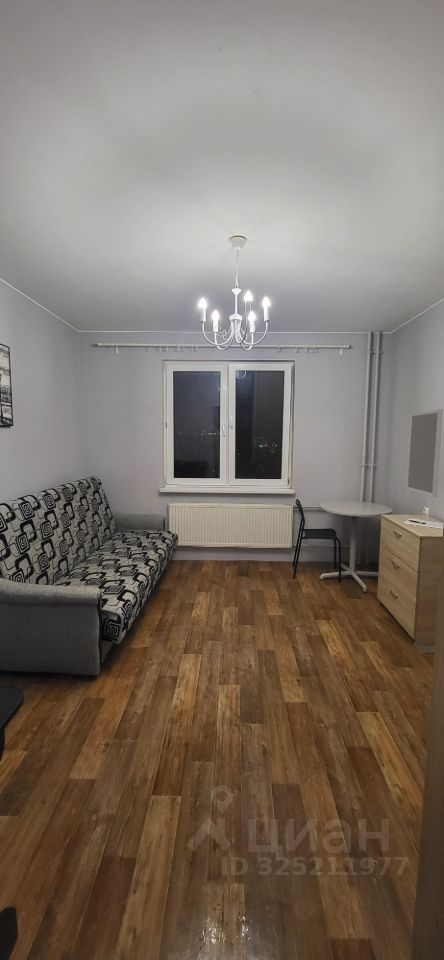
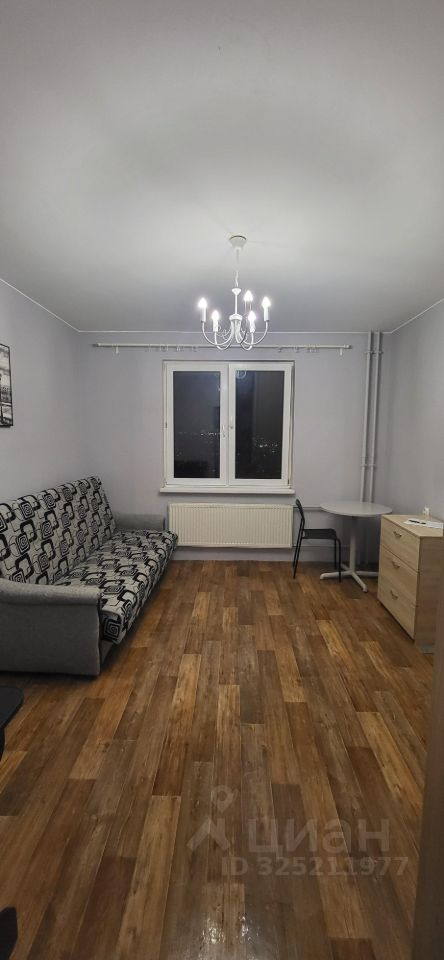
- home mirror (422, 452)
